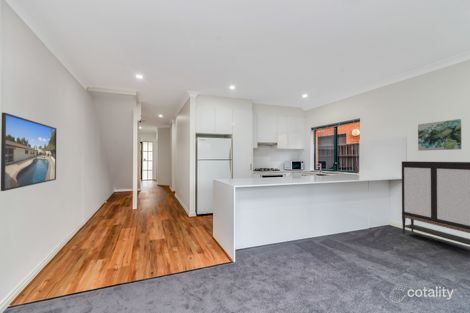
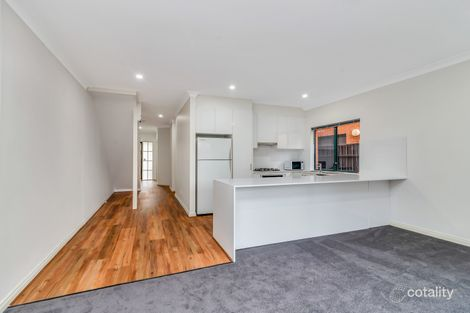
- storage cabinet (438, 201)
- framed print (34, 153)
- wall art (438, 136)
